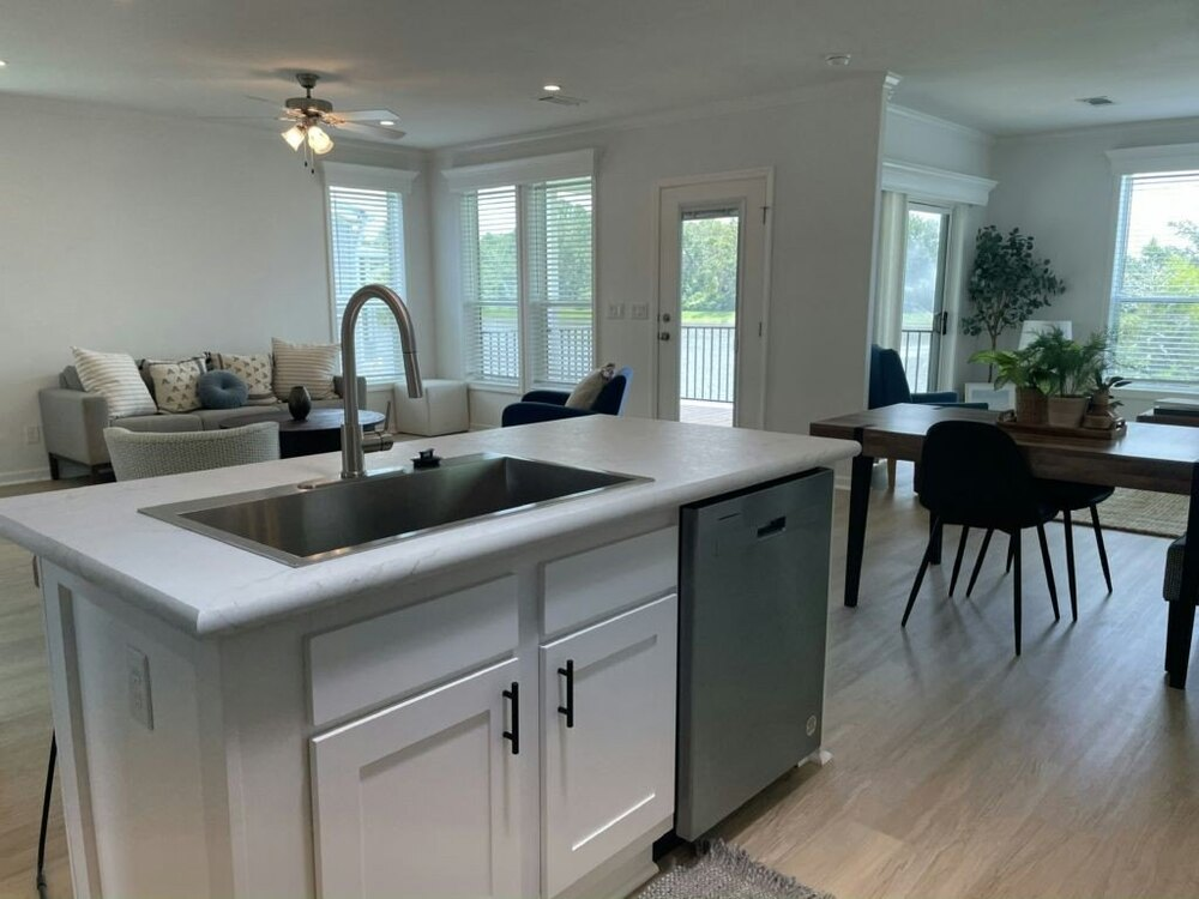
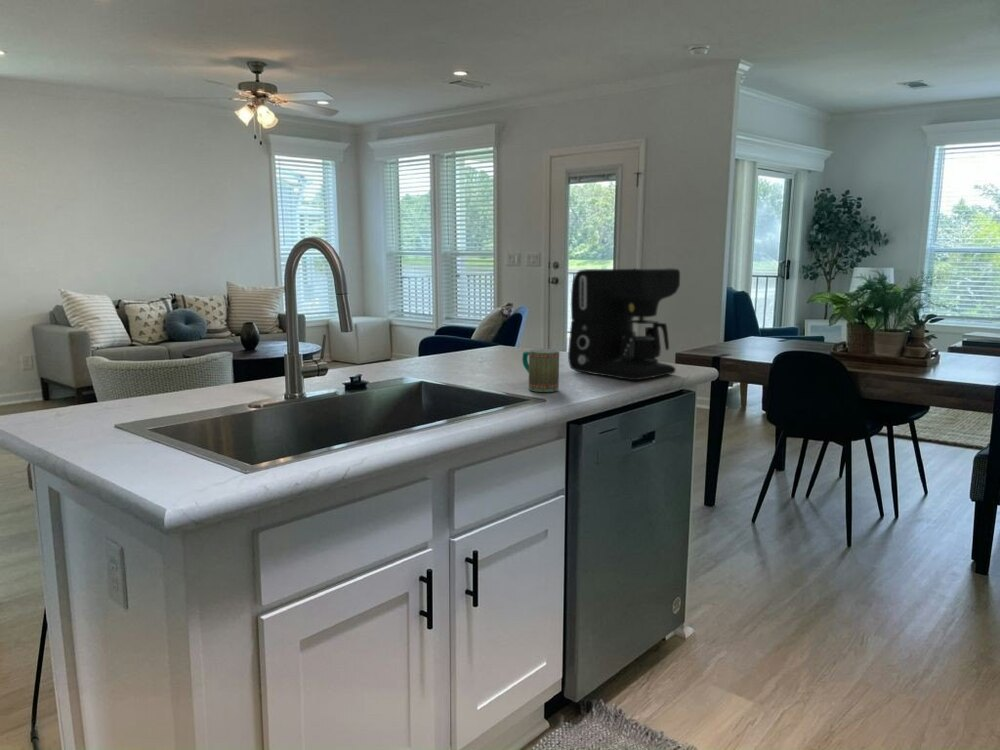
+ coffee maker (626, 321)
+ mug (538, 369)
